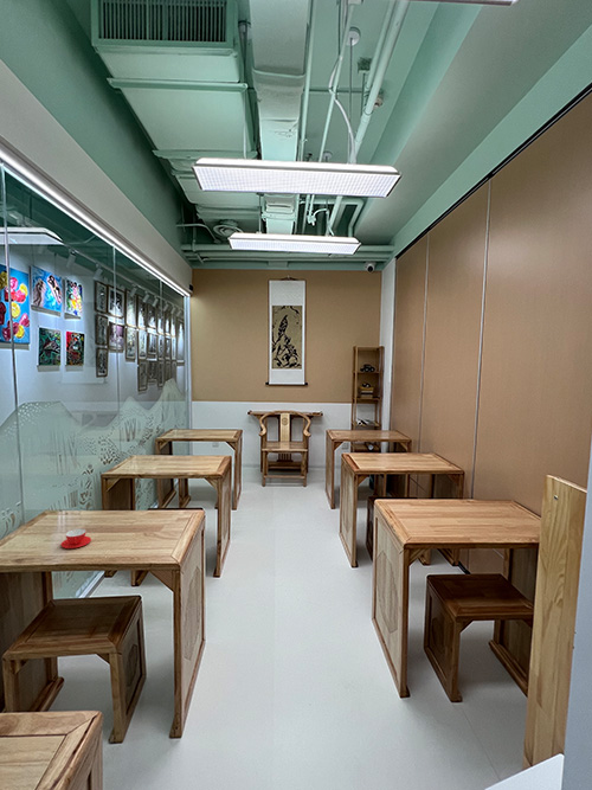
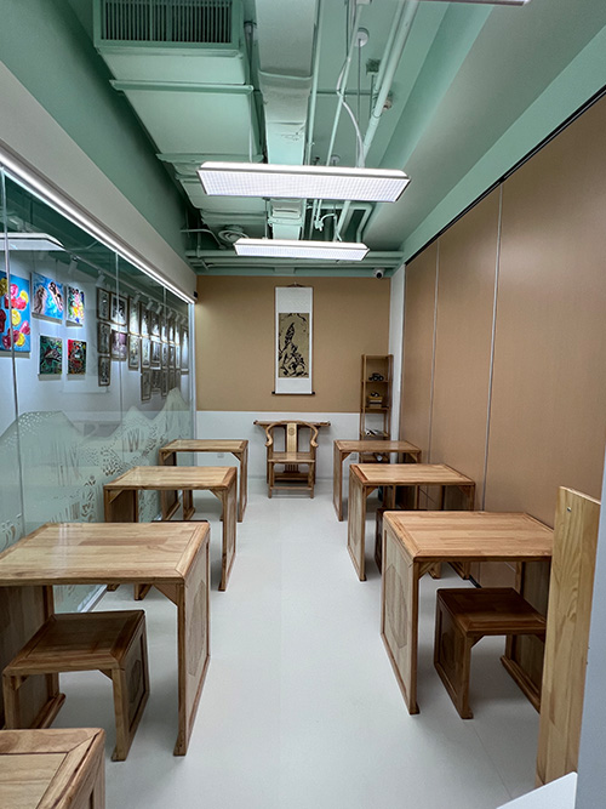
- teacup (76, 538)
